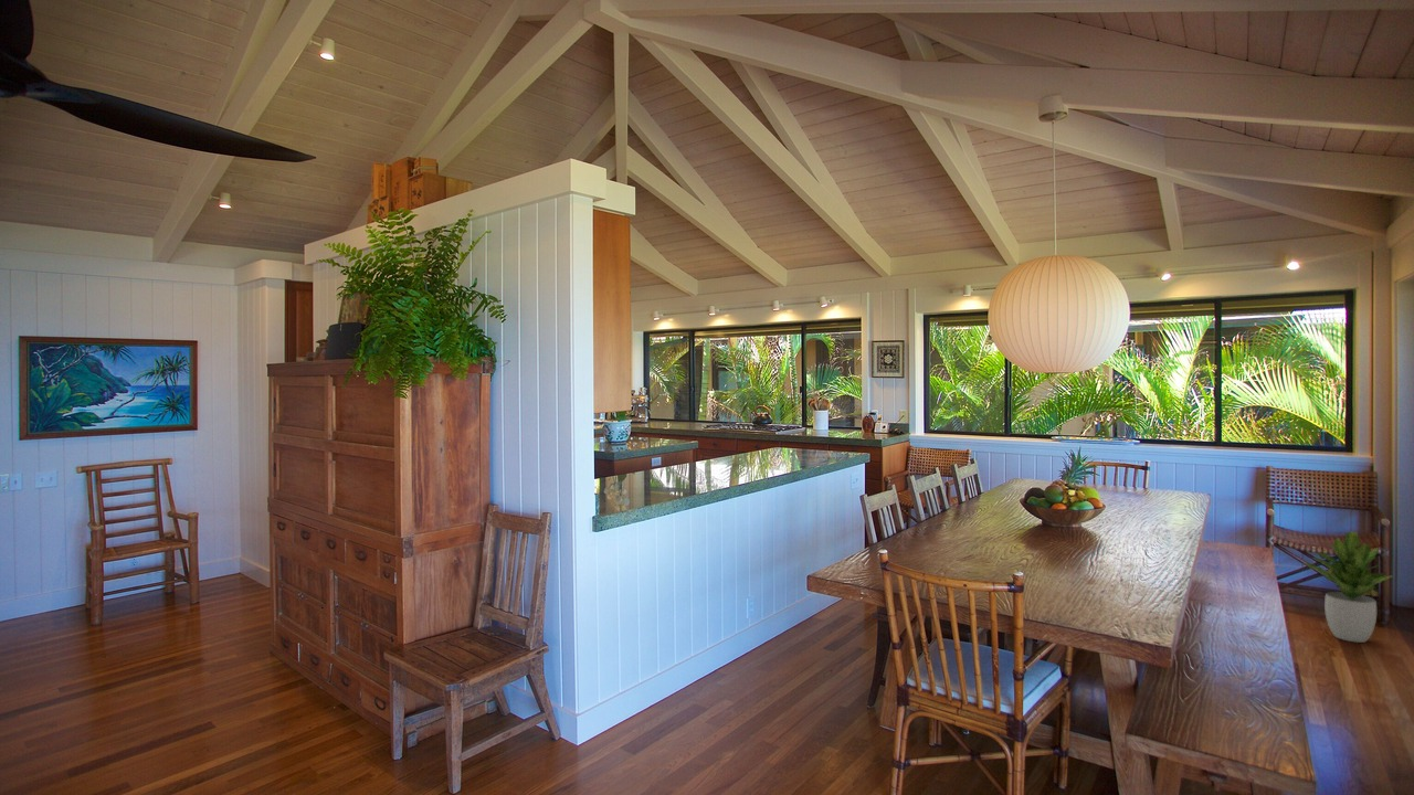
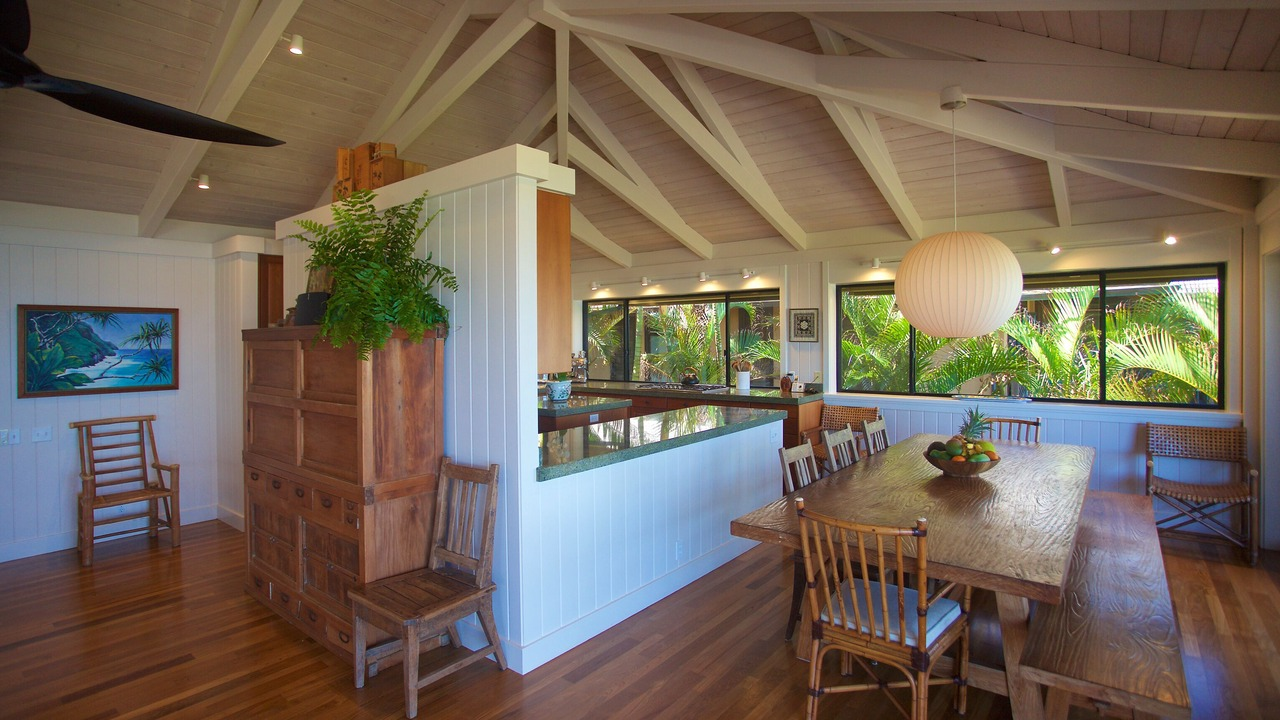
- potted plant (1349, 583)
